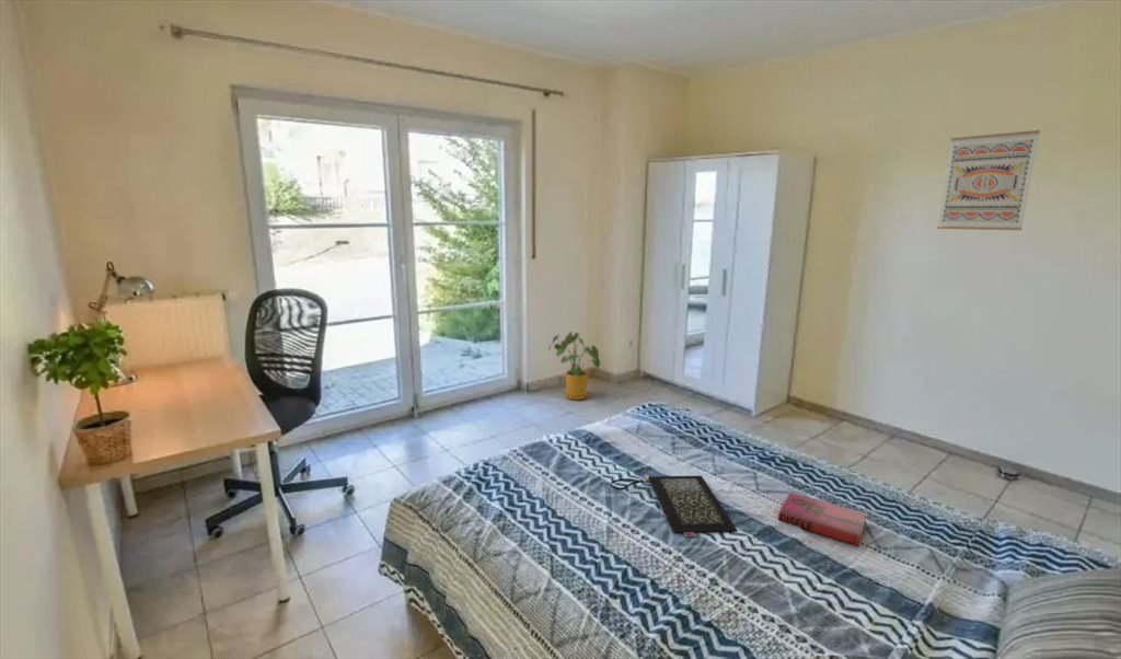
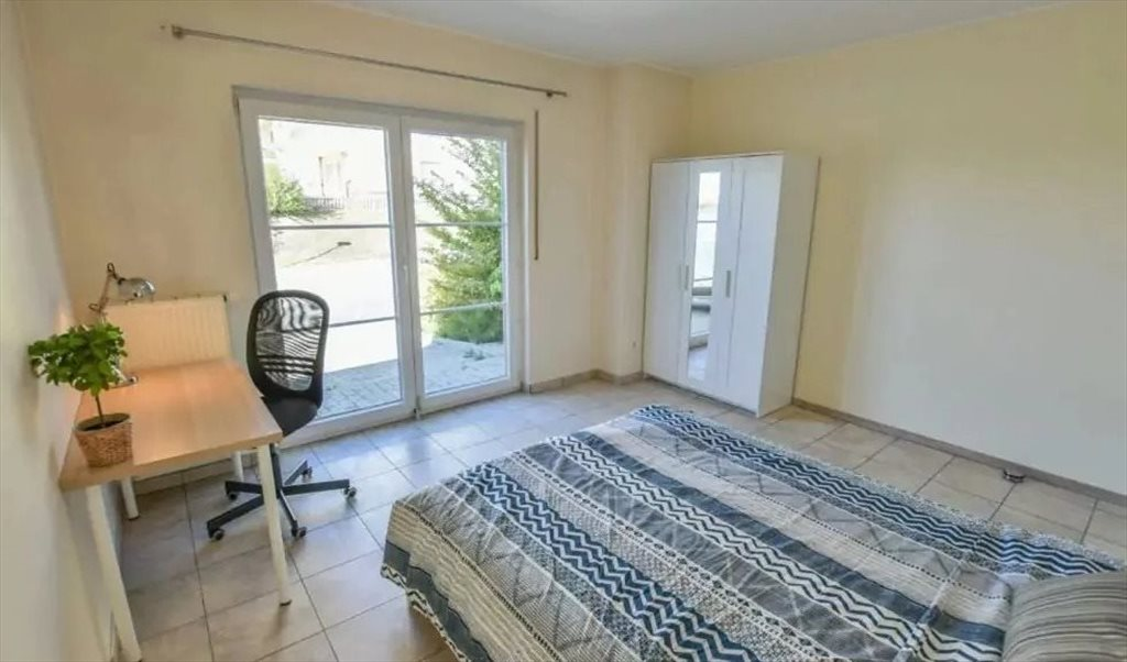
- house plant (574, 367)
- wall art (984, 183)
- clutch bag (684, 498)
- hardback book (821, 517)
